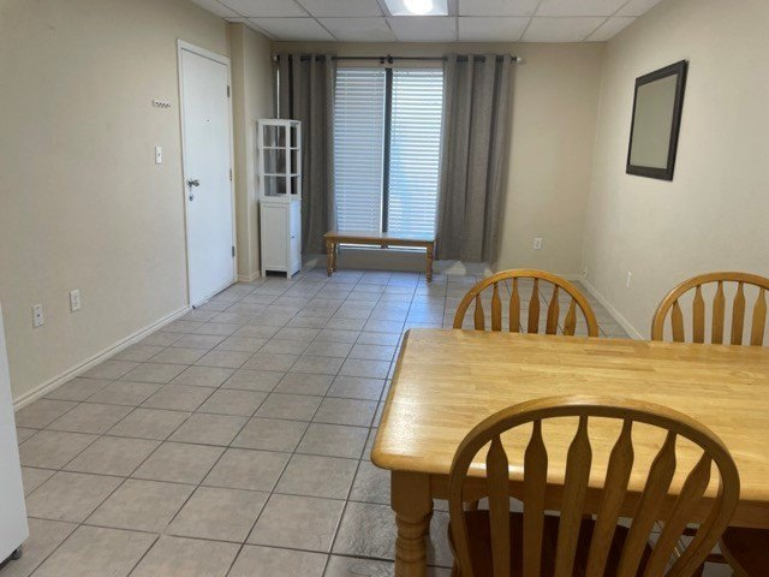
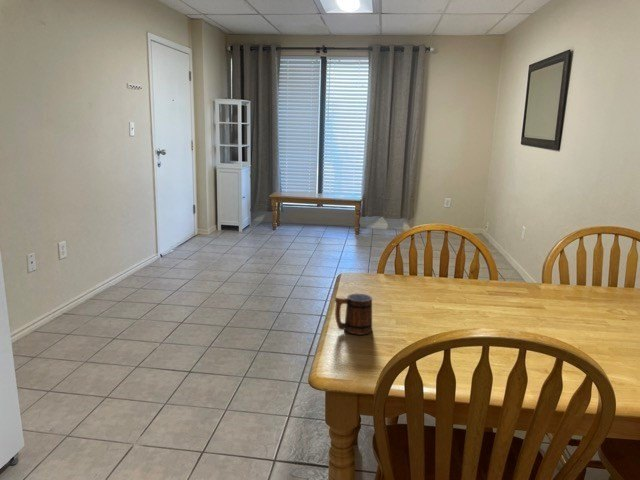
+ mug (353, 312)
